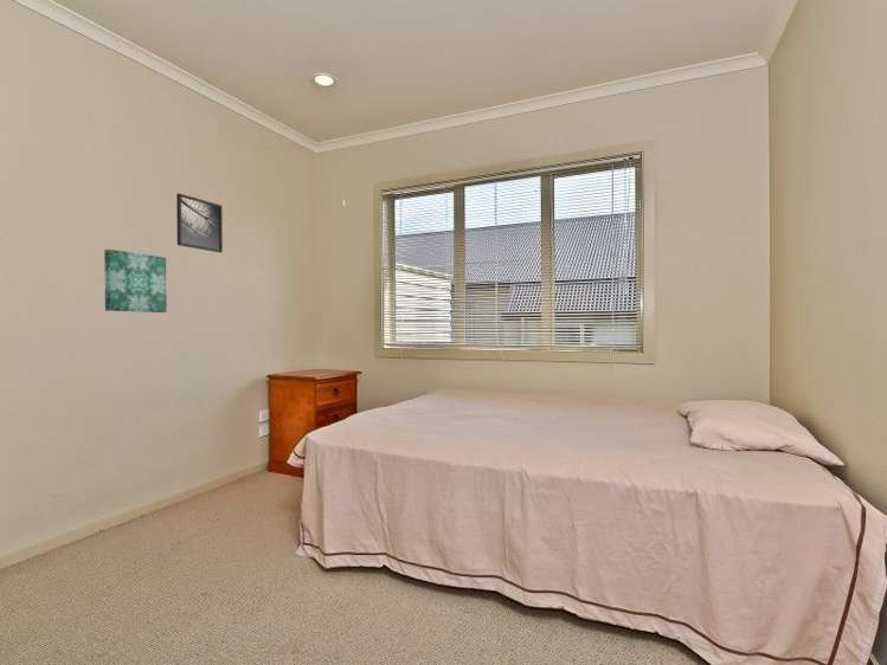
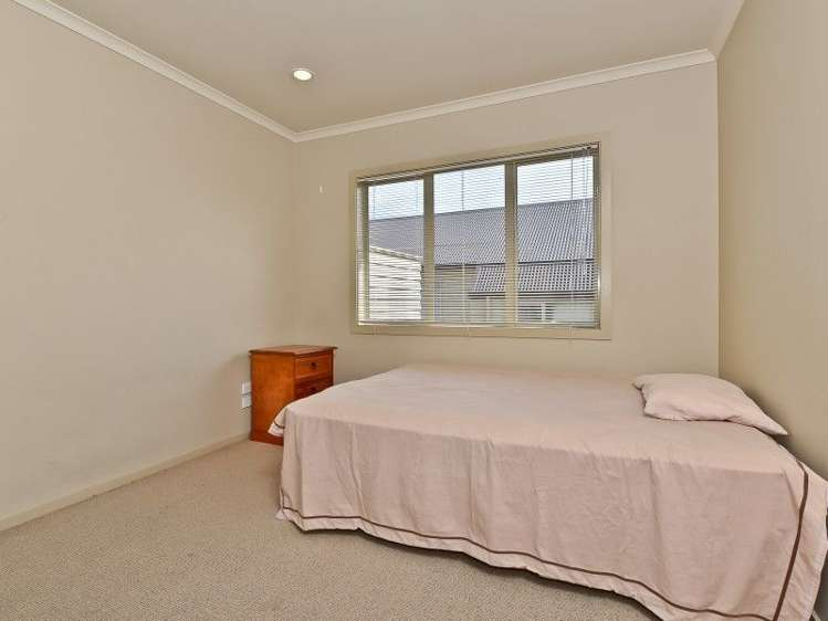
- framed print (200, 224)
- wall art (136, 282)
